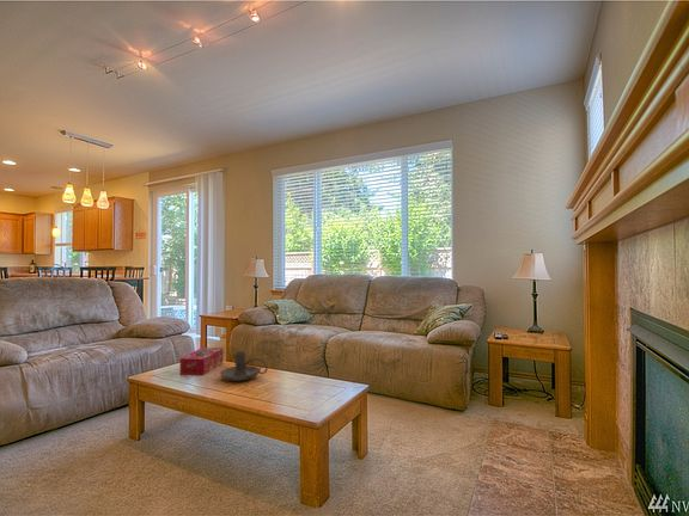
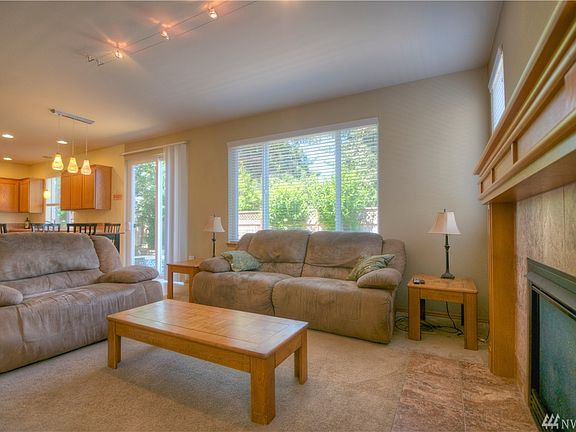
- candle holder (244, 364)
- tissue box (202, 360)
